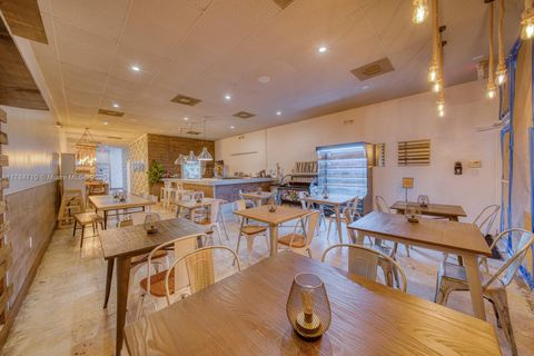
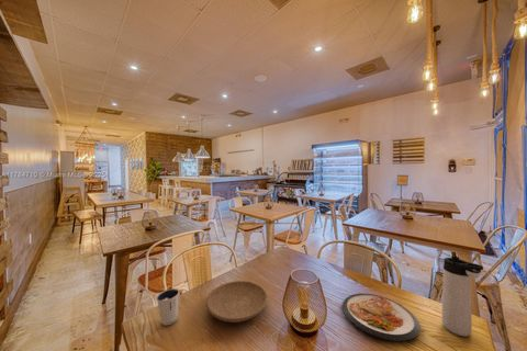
+ thermos bottle (461, 296)
+ plate (237, 302)
+ dish (378, 312)
+ dixie cup (168, 306)
